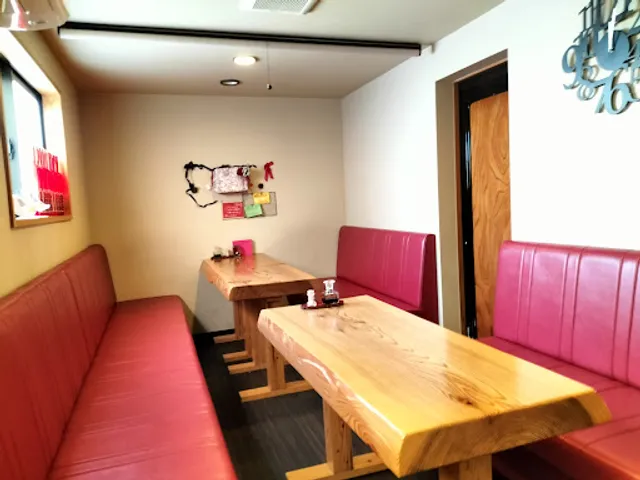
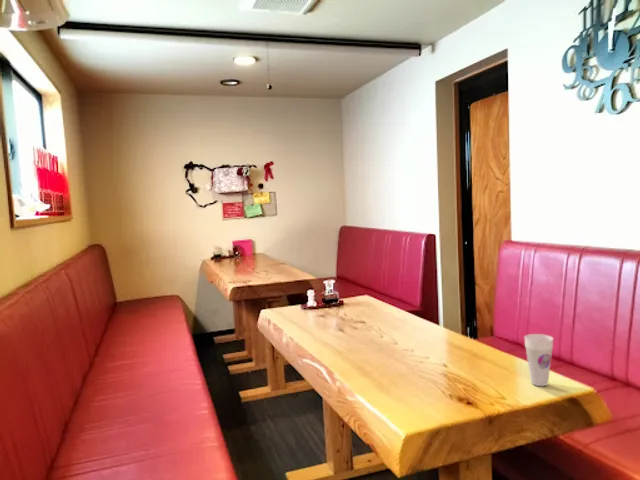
+ cup (539, 360)
